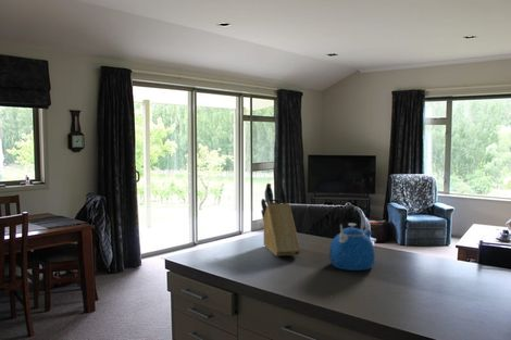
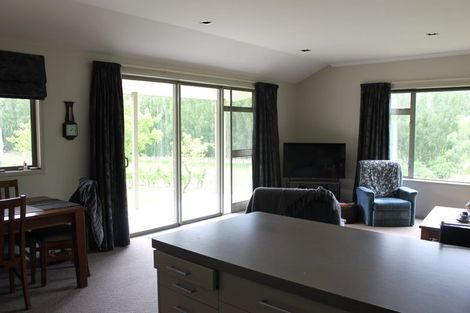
- knife block (278, 216)
- kettle (354, 235)
